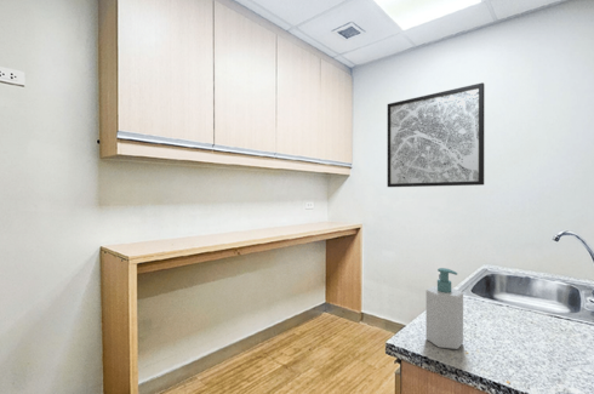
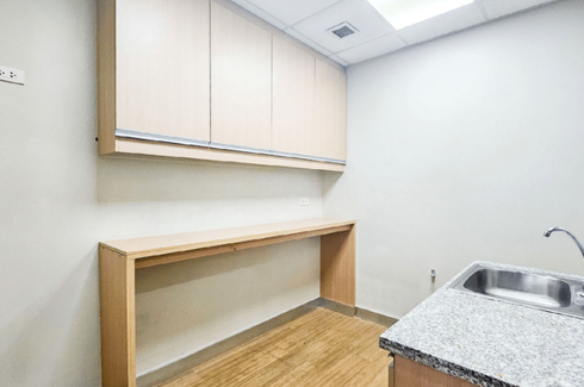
- wall art (430, 139)
- soap bottle (444, 304)
